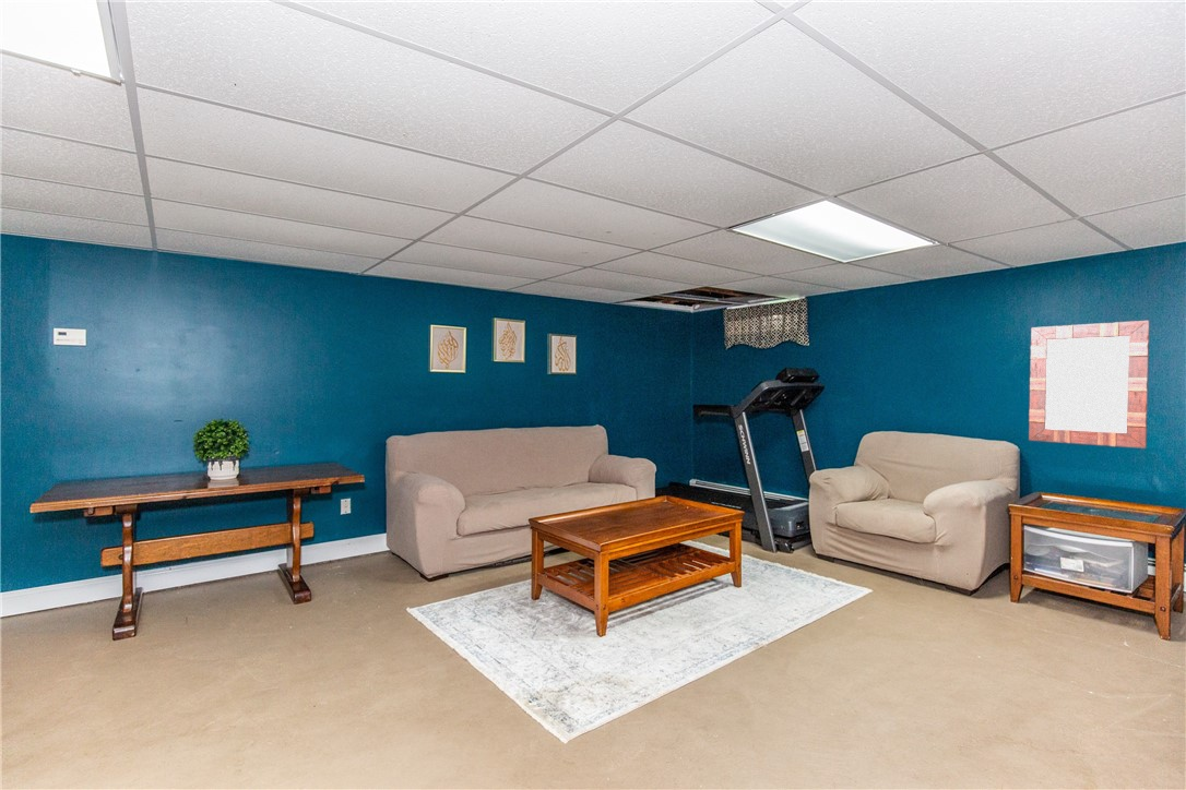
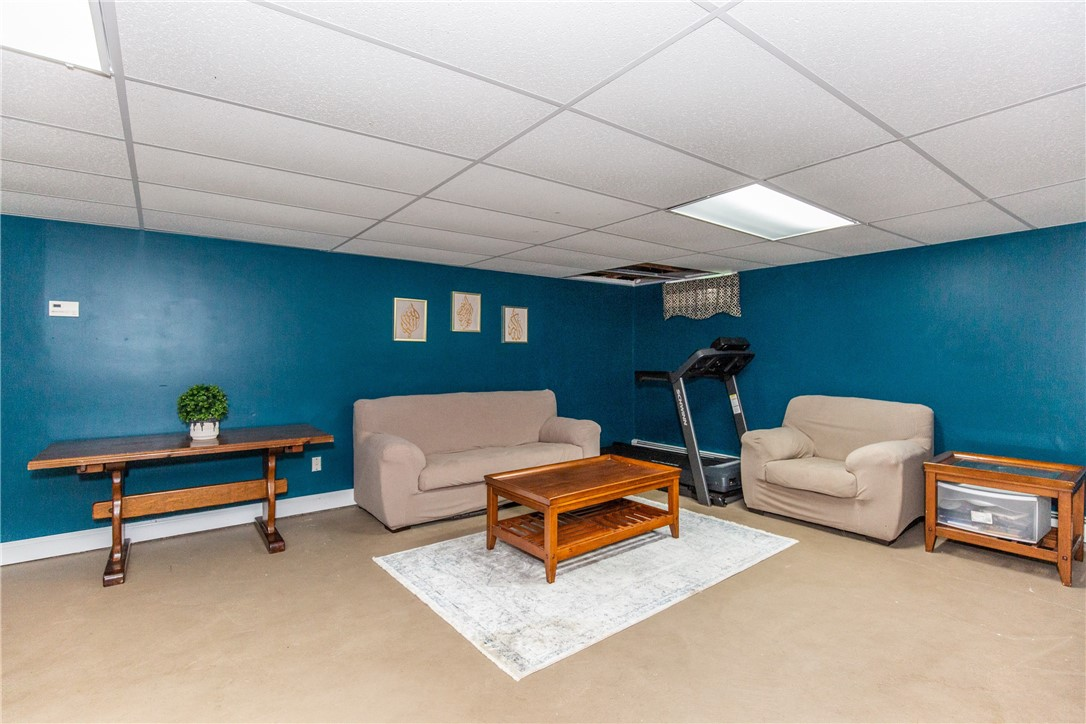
- home mirror (1084, 384)
